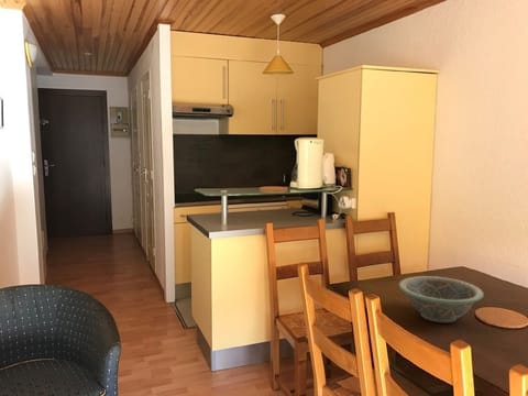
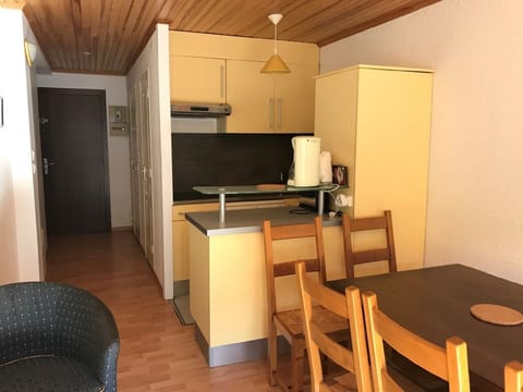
- decorative bowl (439, 301)
